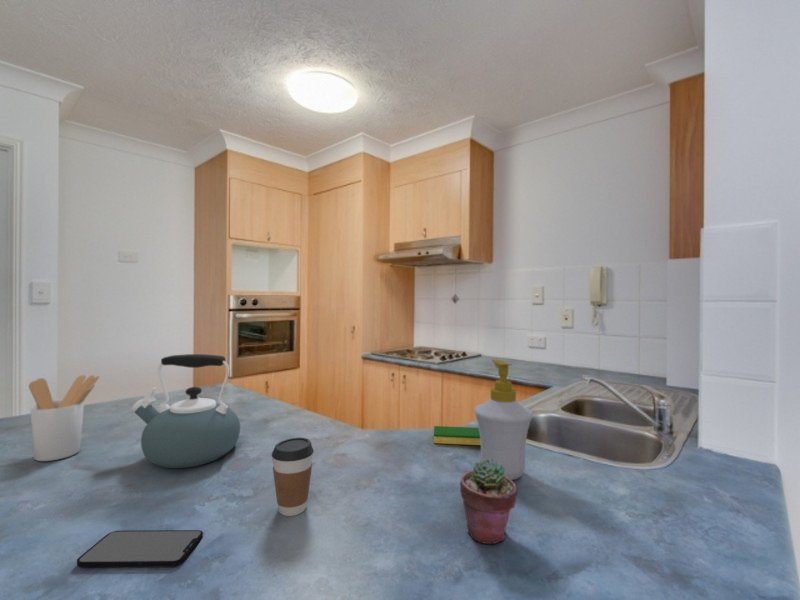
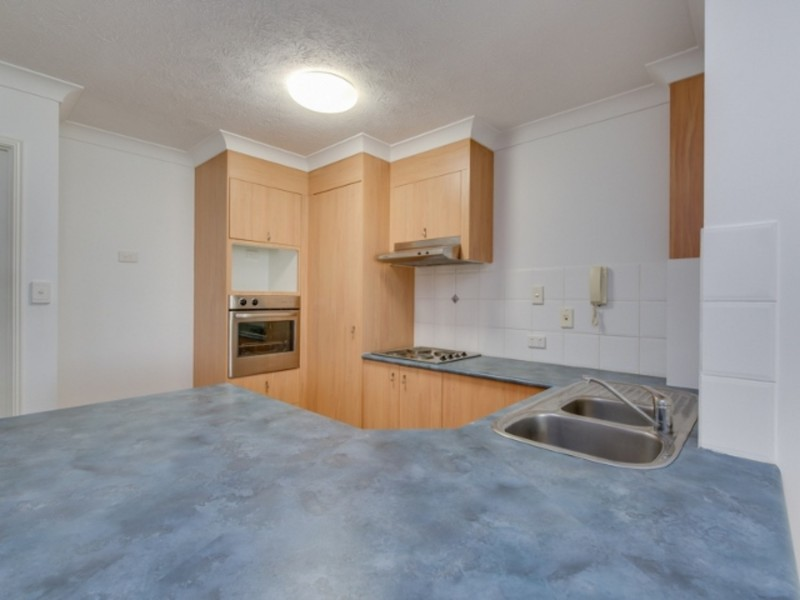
- kettle (184, 404)
- dish sponge (459, 435)
- potted succulent (487, 496)
- coffee cup (292, 476)
- utensil holder (67, 413)
- smartphone (143, 547)
- soap bottle (502, 417)
